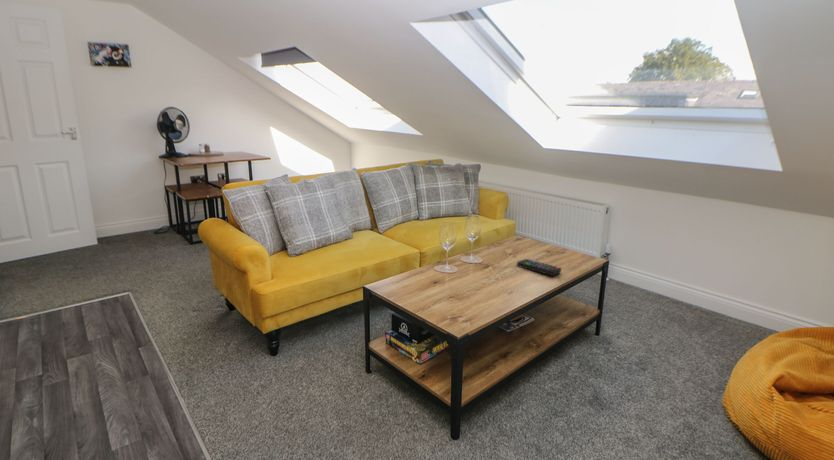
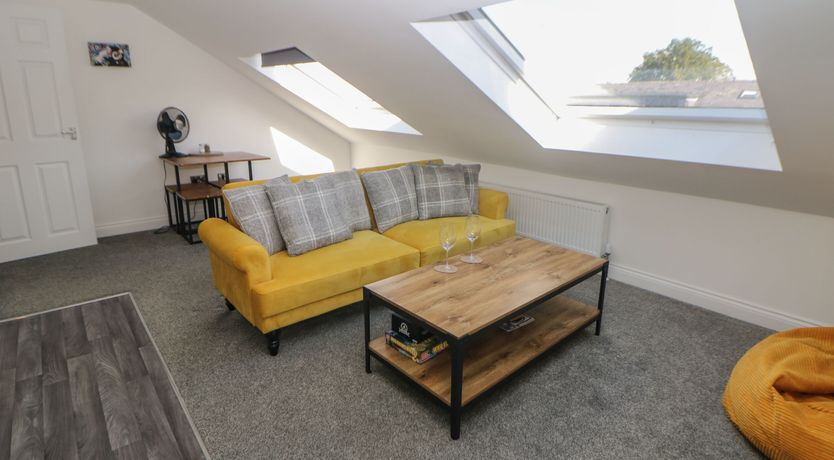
- remote control (538, 266)
